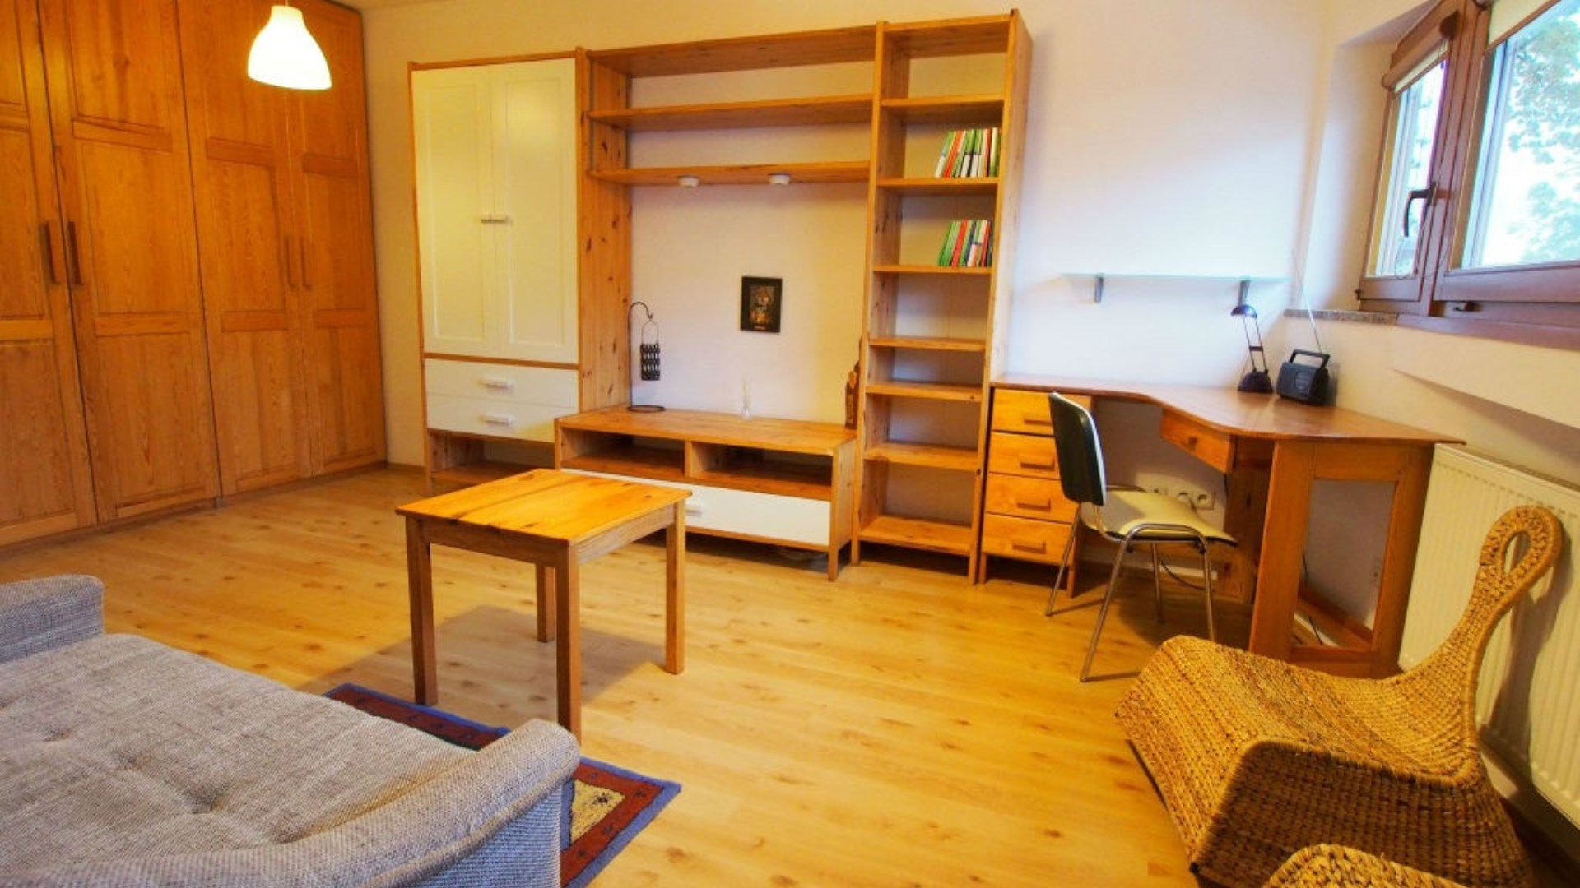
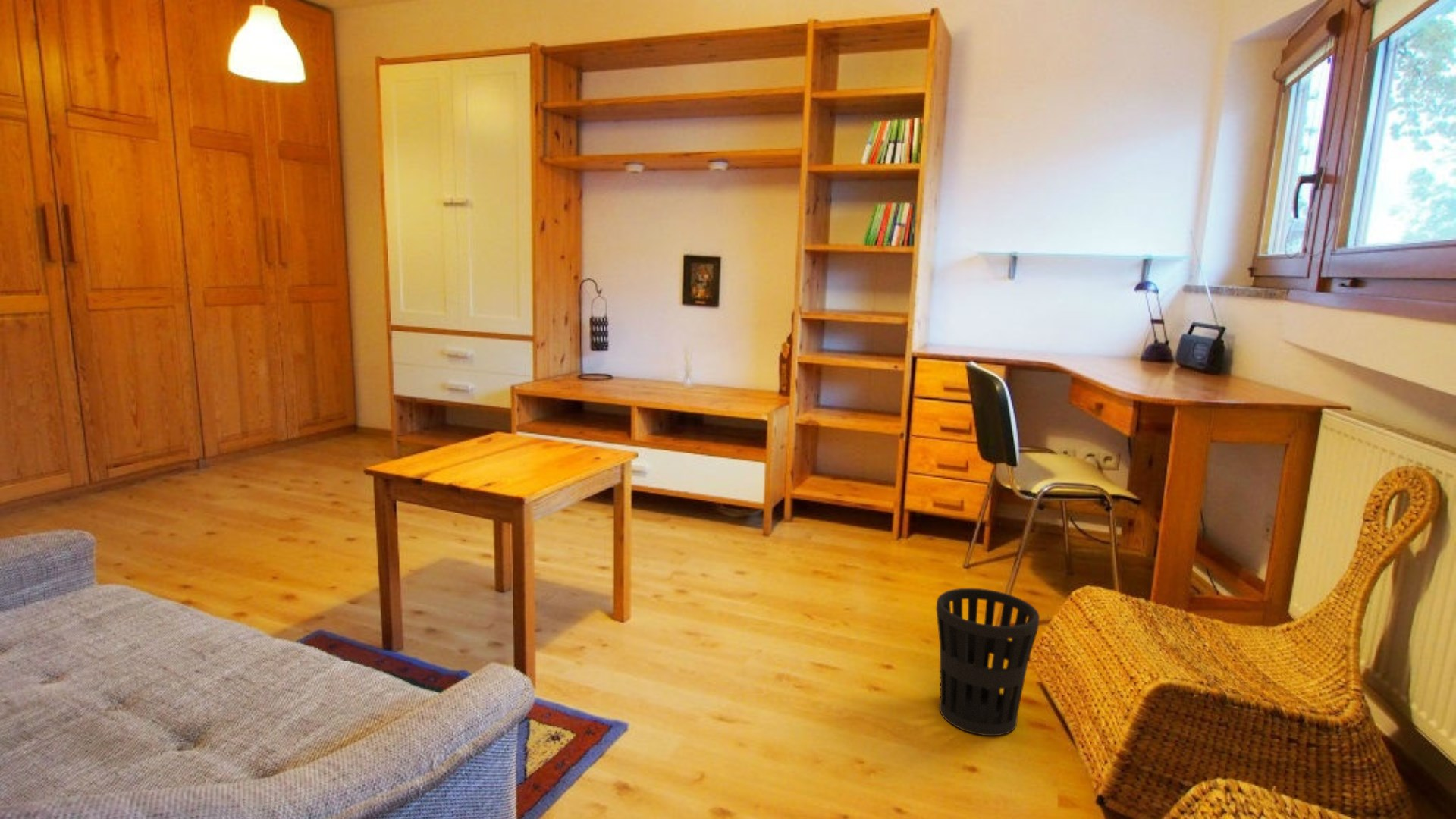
+ wastebasket (982, 661)
